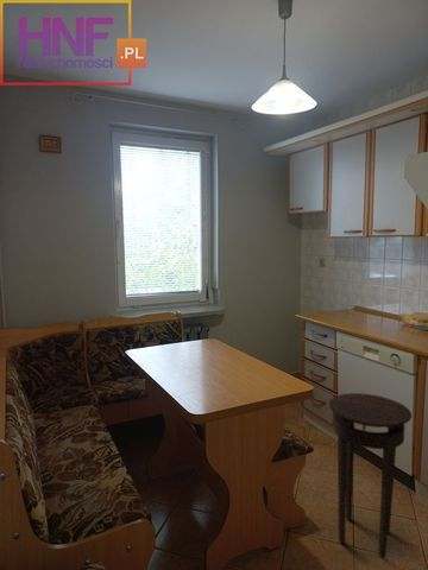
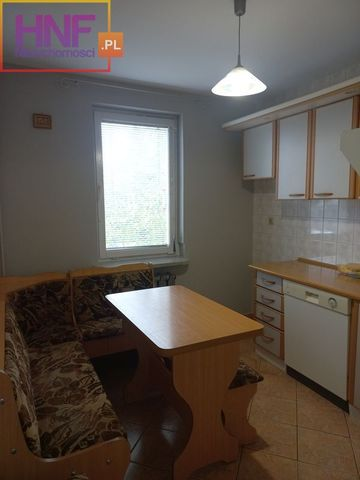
- stool (352, 473)
